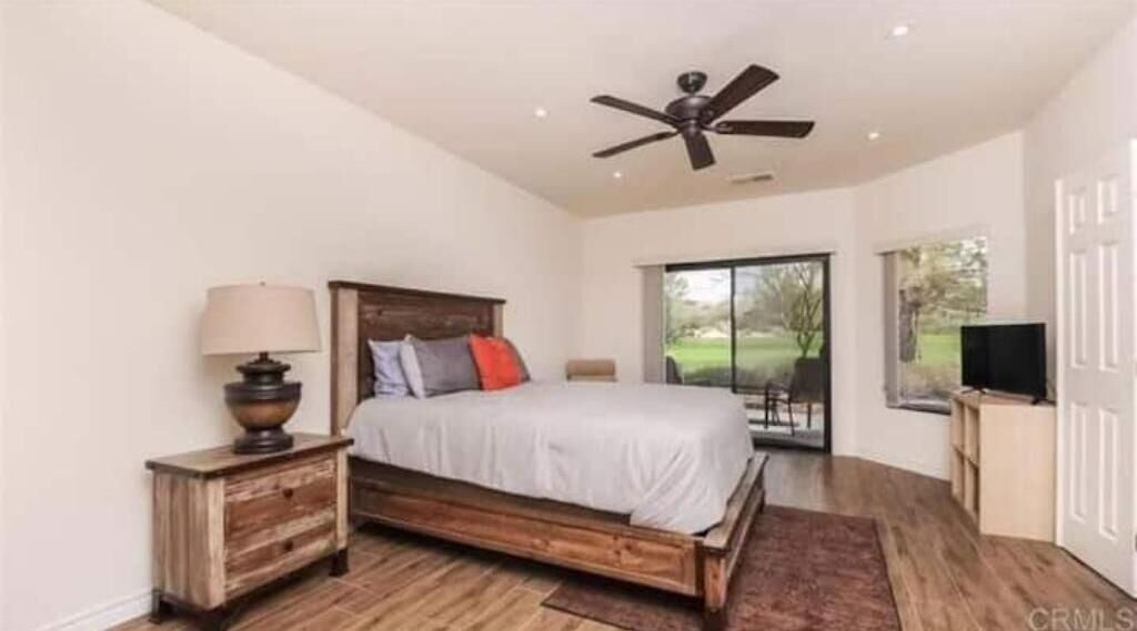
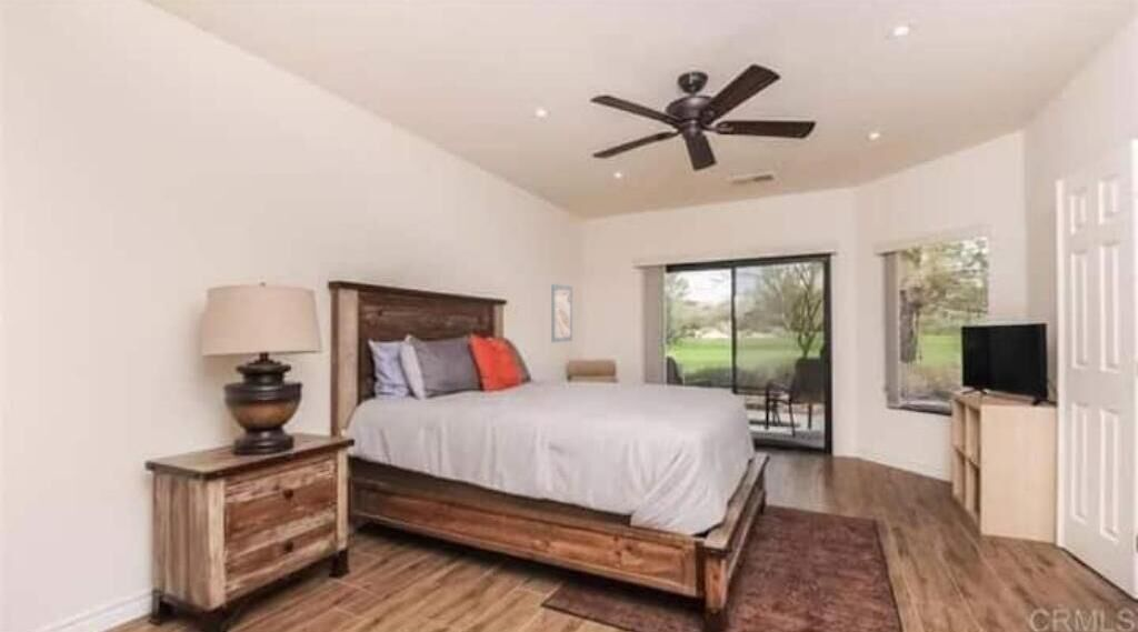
+ wall art (562, 313)
